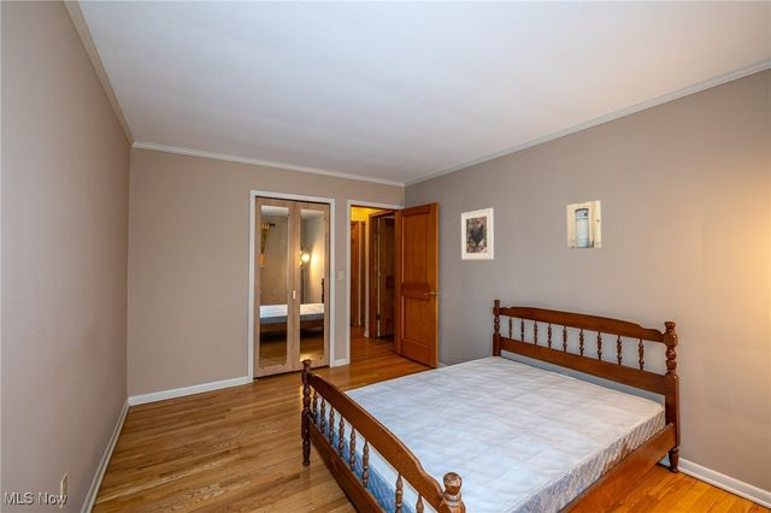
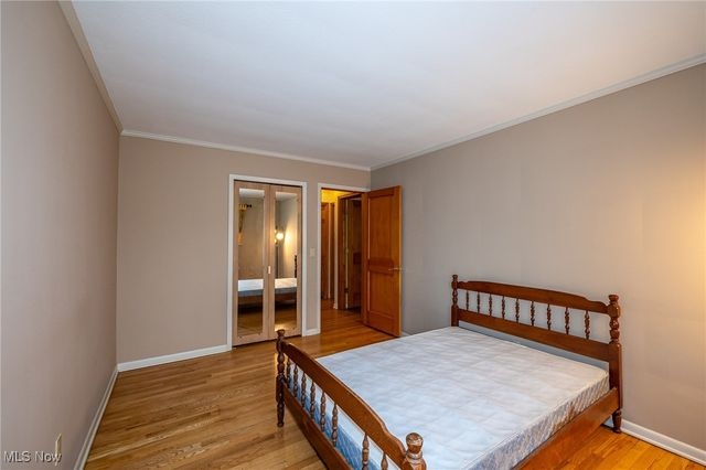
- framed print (476, 235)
- wall art (583, 225)
